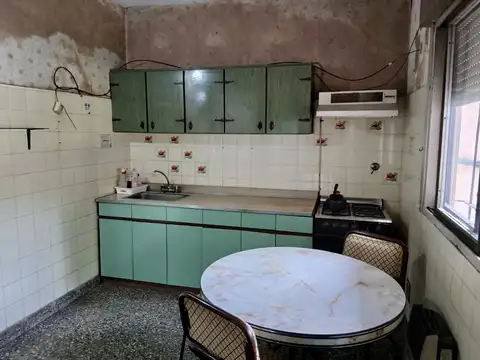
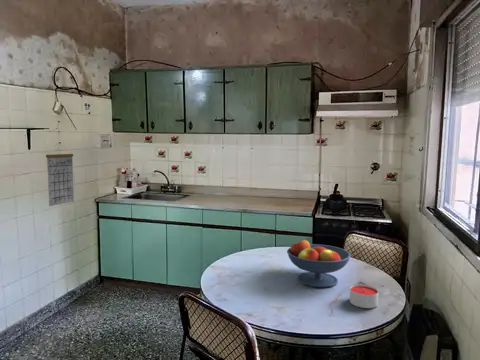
+ fruit bowl (318, 261)
+ candle (363, 295)
+ calendar (60, 173)
